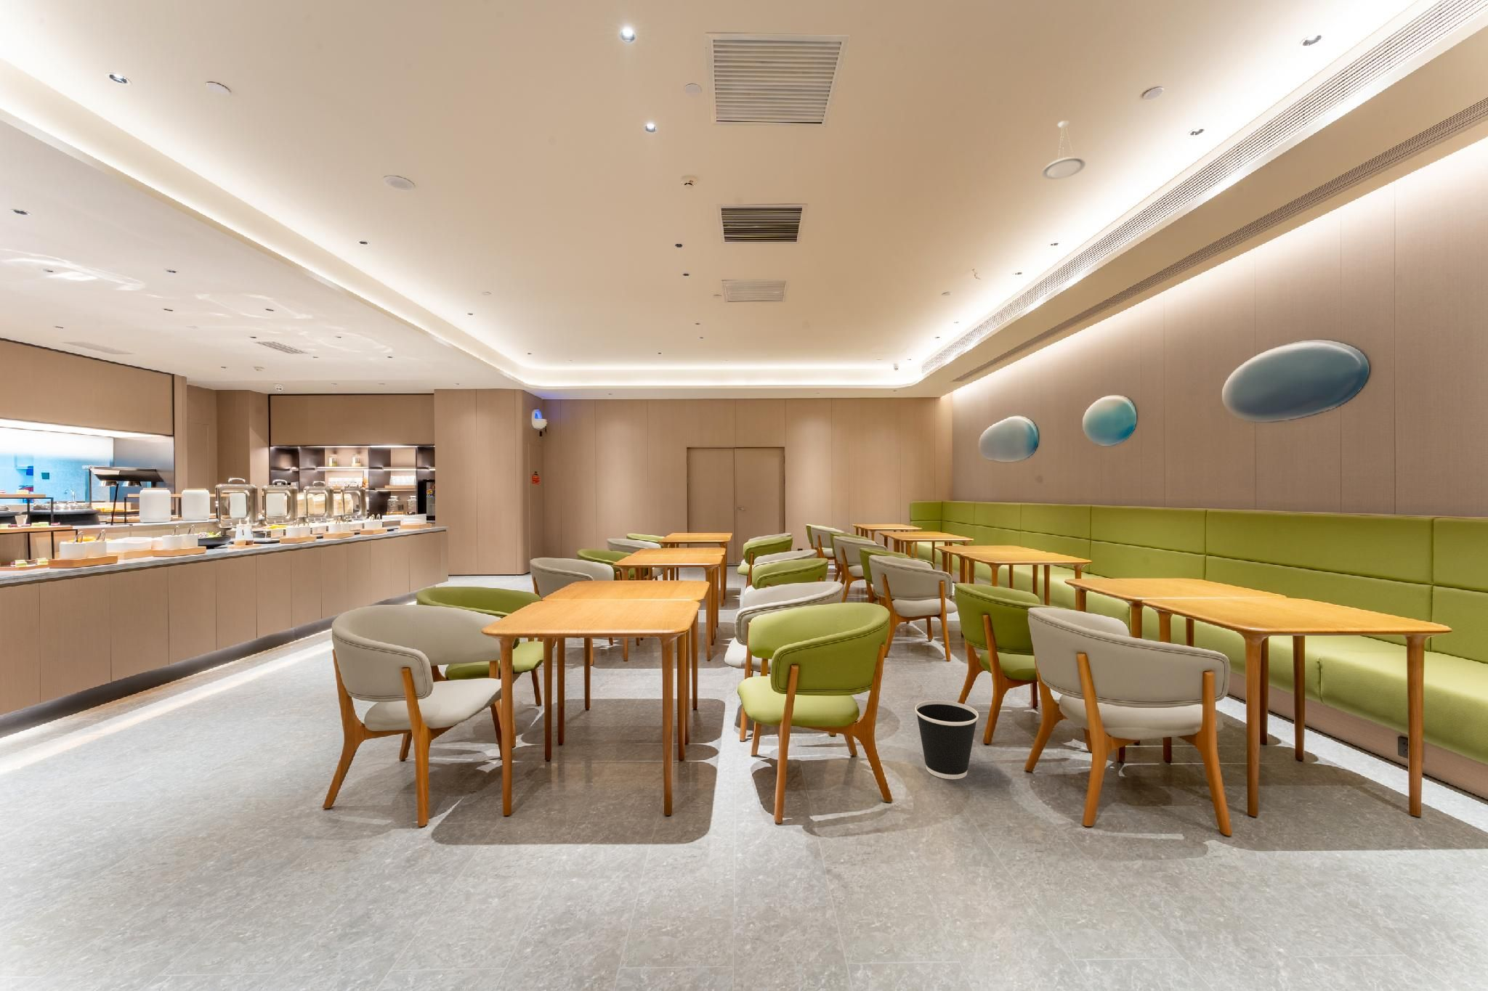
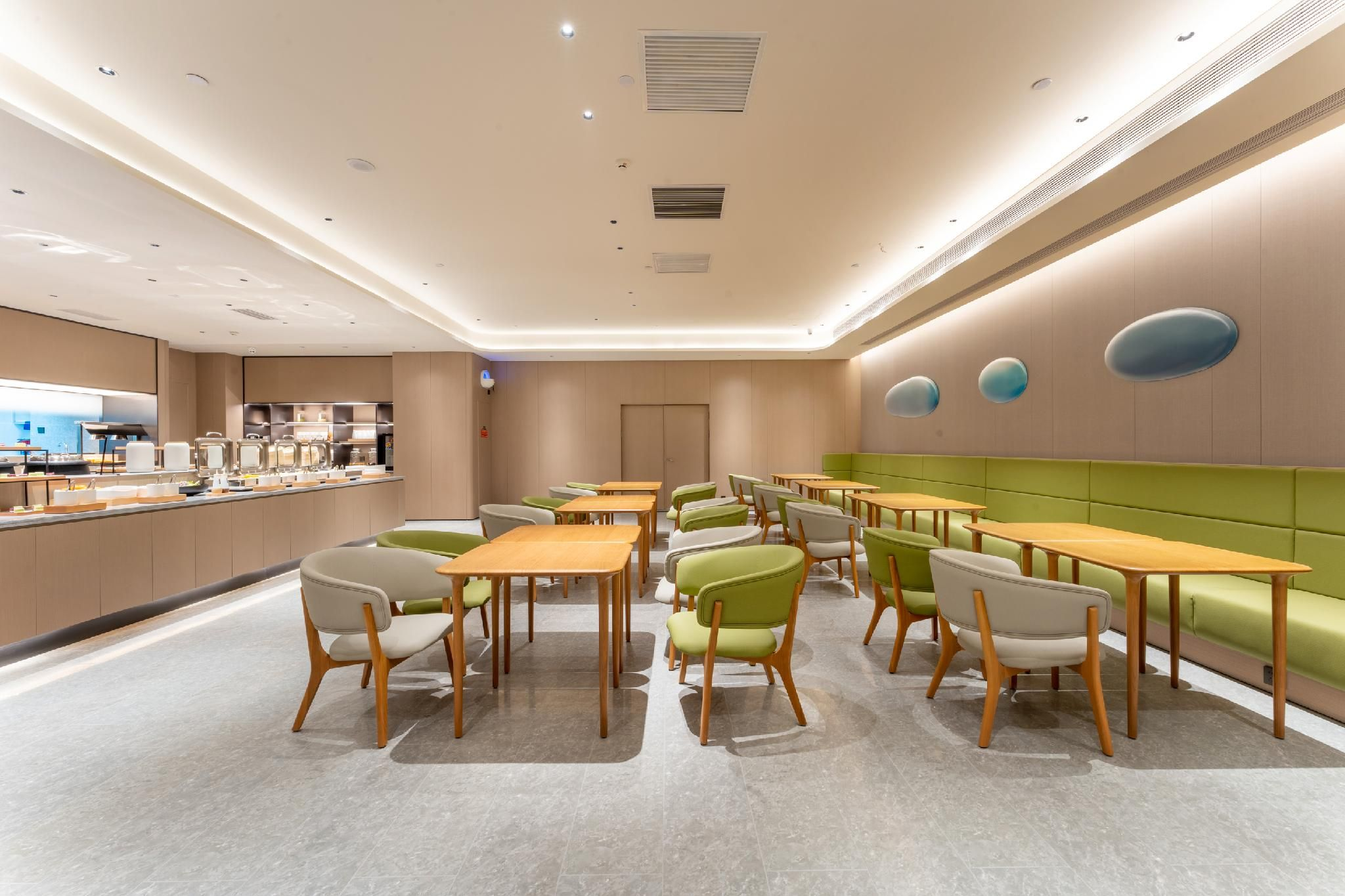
- wastebasket (946, 740)
- pendant light (1063, 149)
